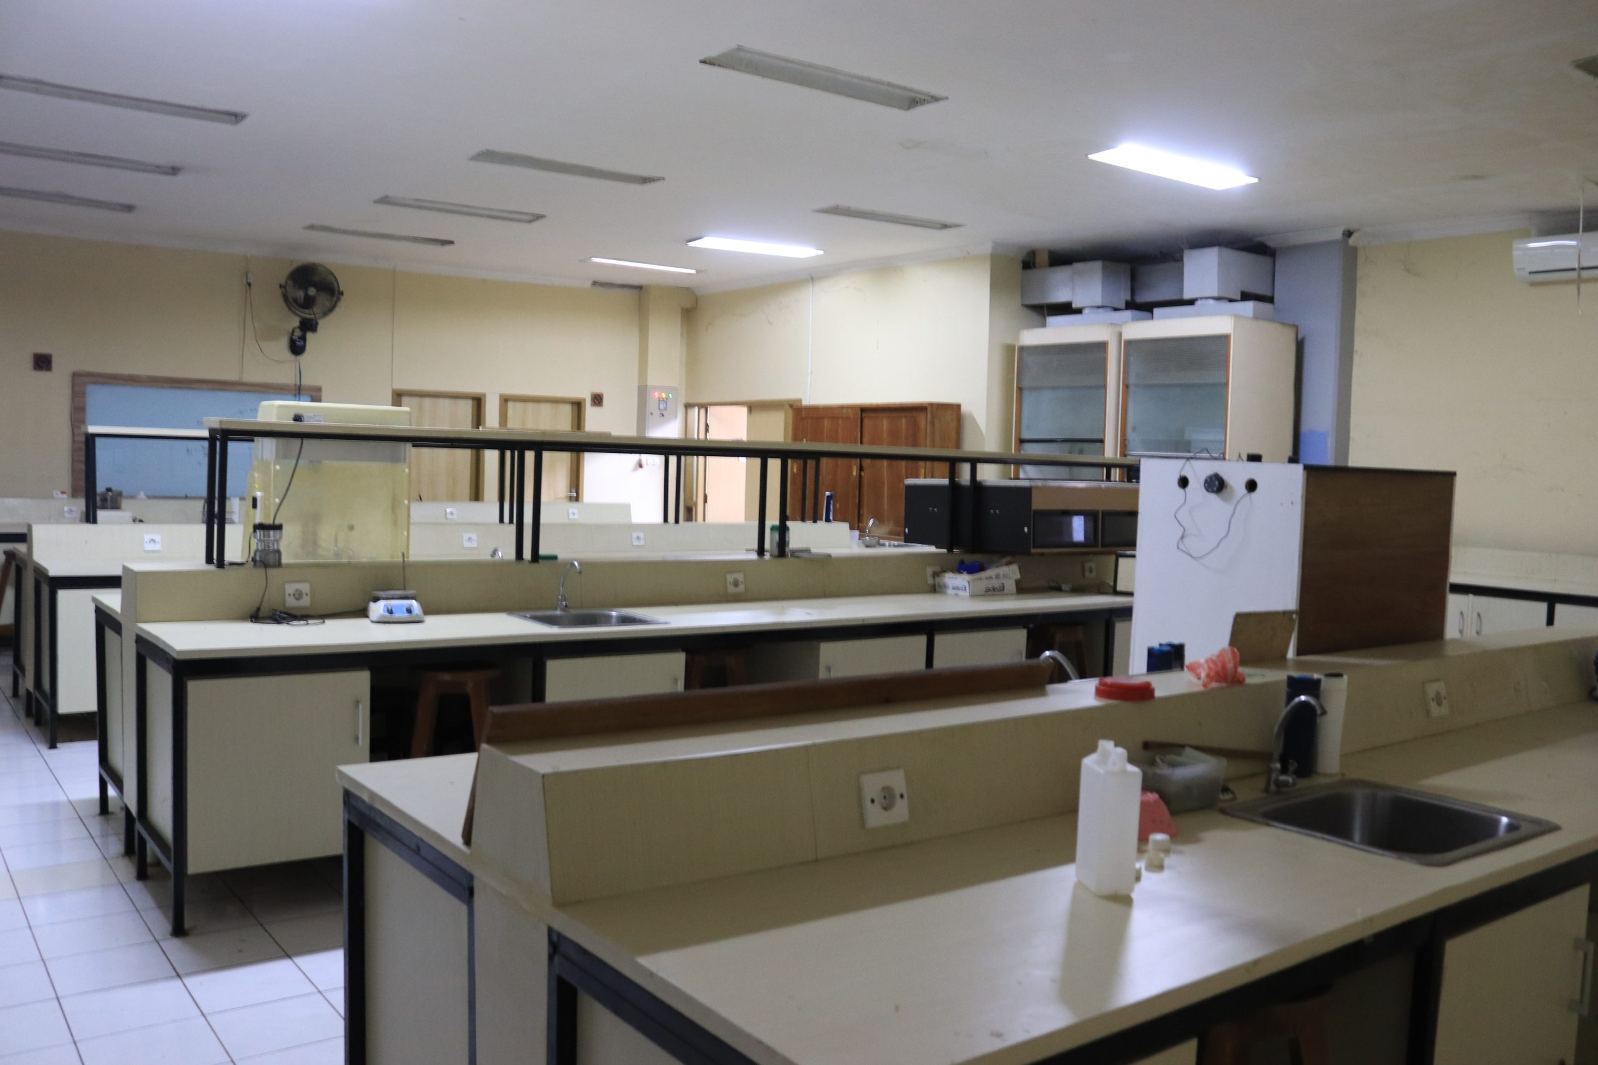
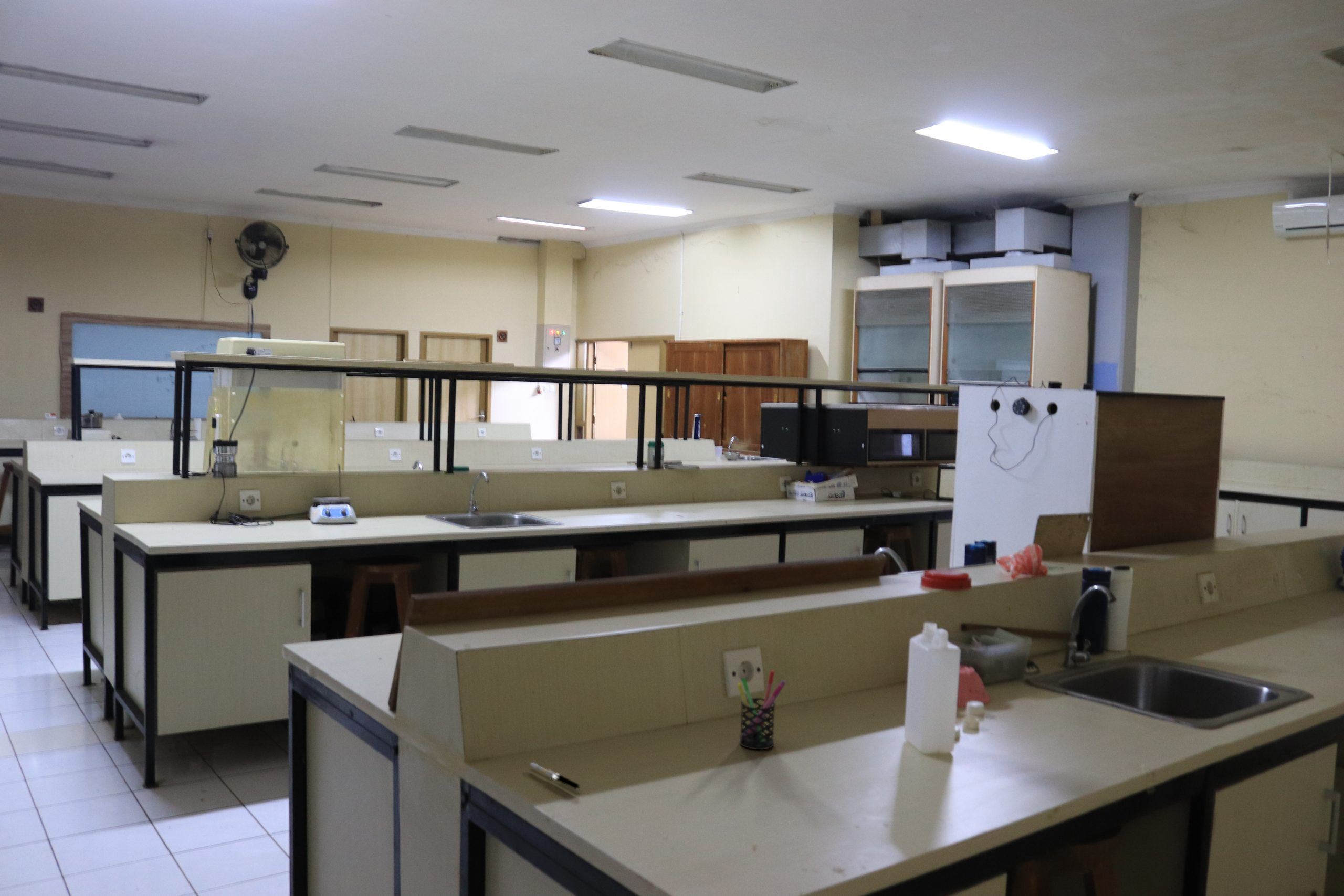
+ pen (556, 776)
+ pen holder (757, 707)
